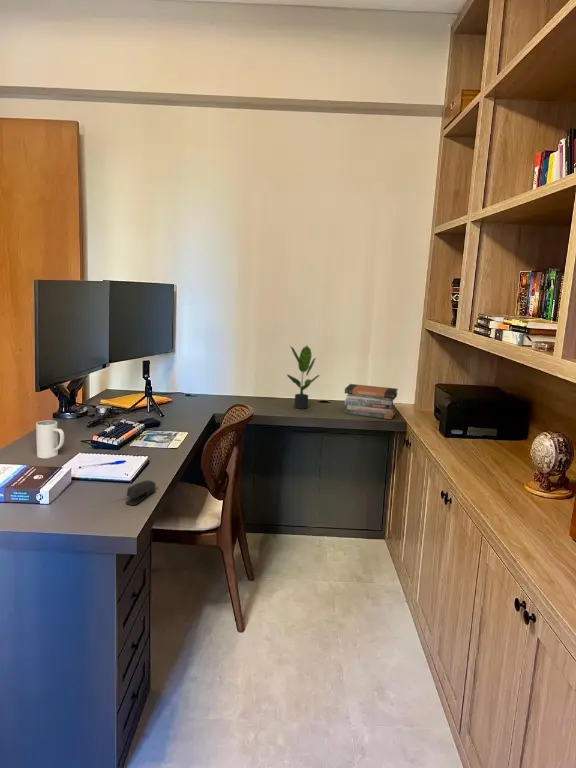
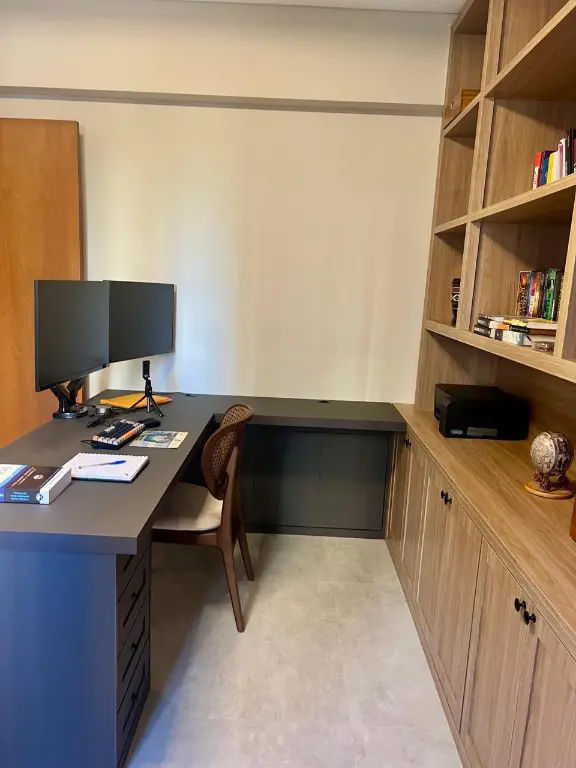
- book stack (370, 401)
- mug (51, 439)
- potted plant (301, 378)
- stapler (141, 489)
